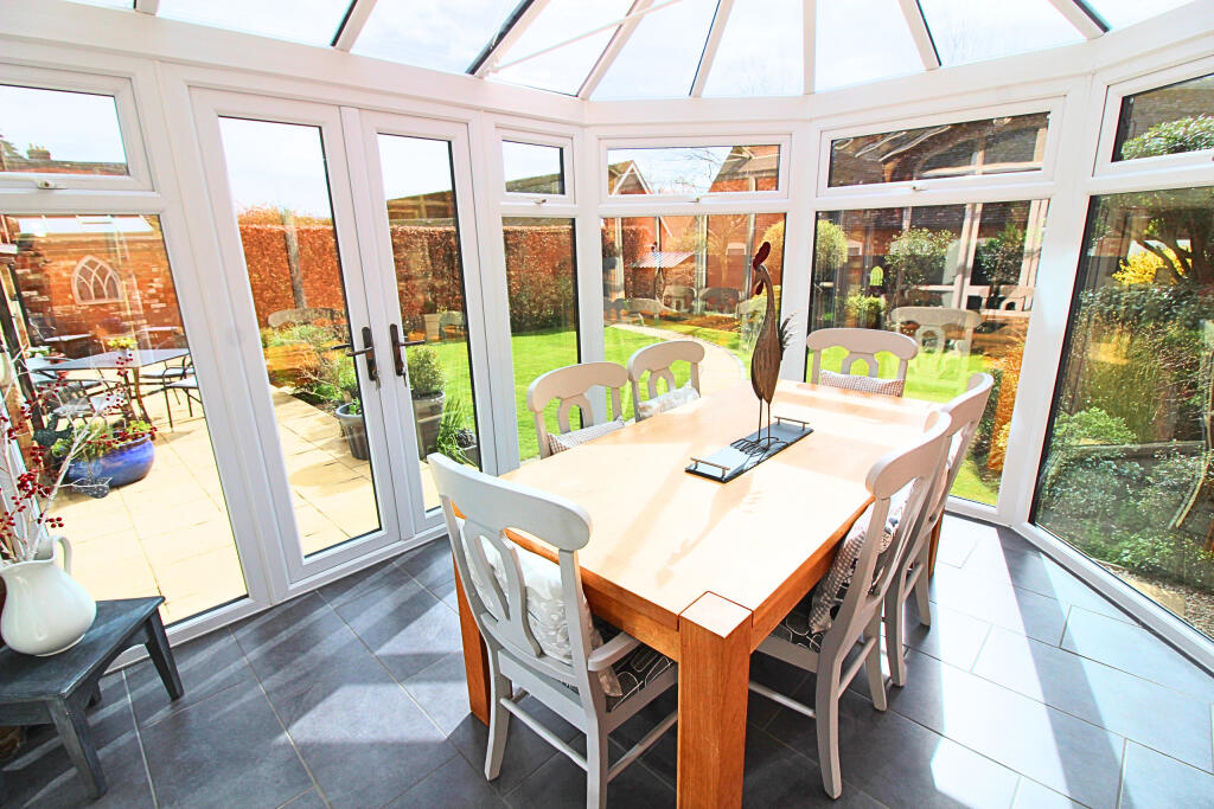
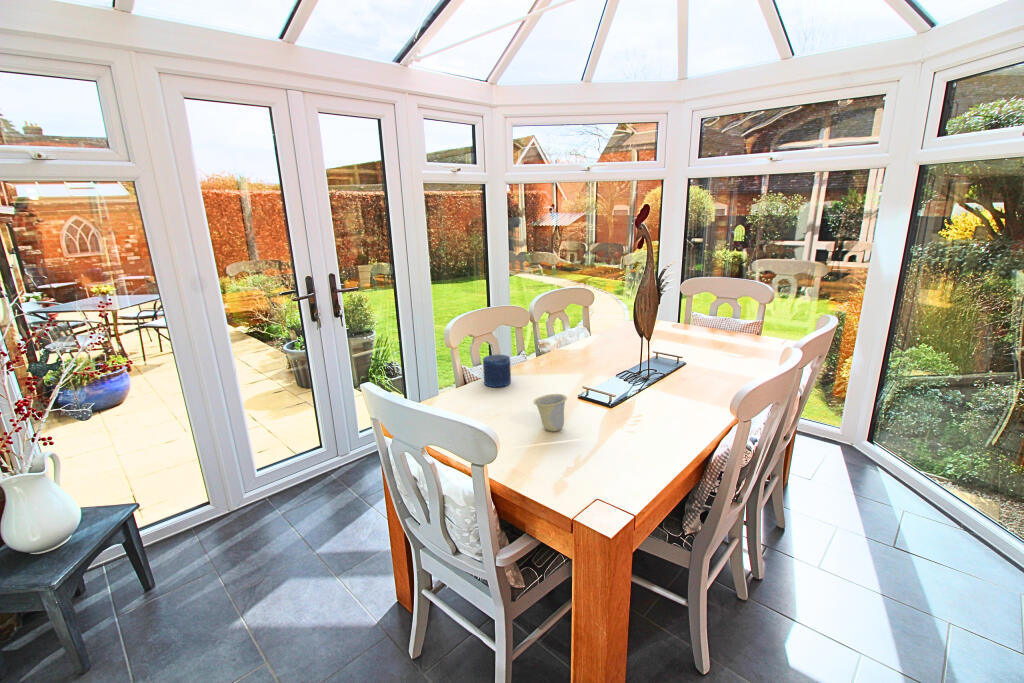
+ candle (496, 370)
+ cup (550, 413)
